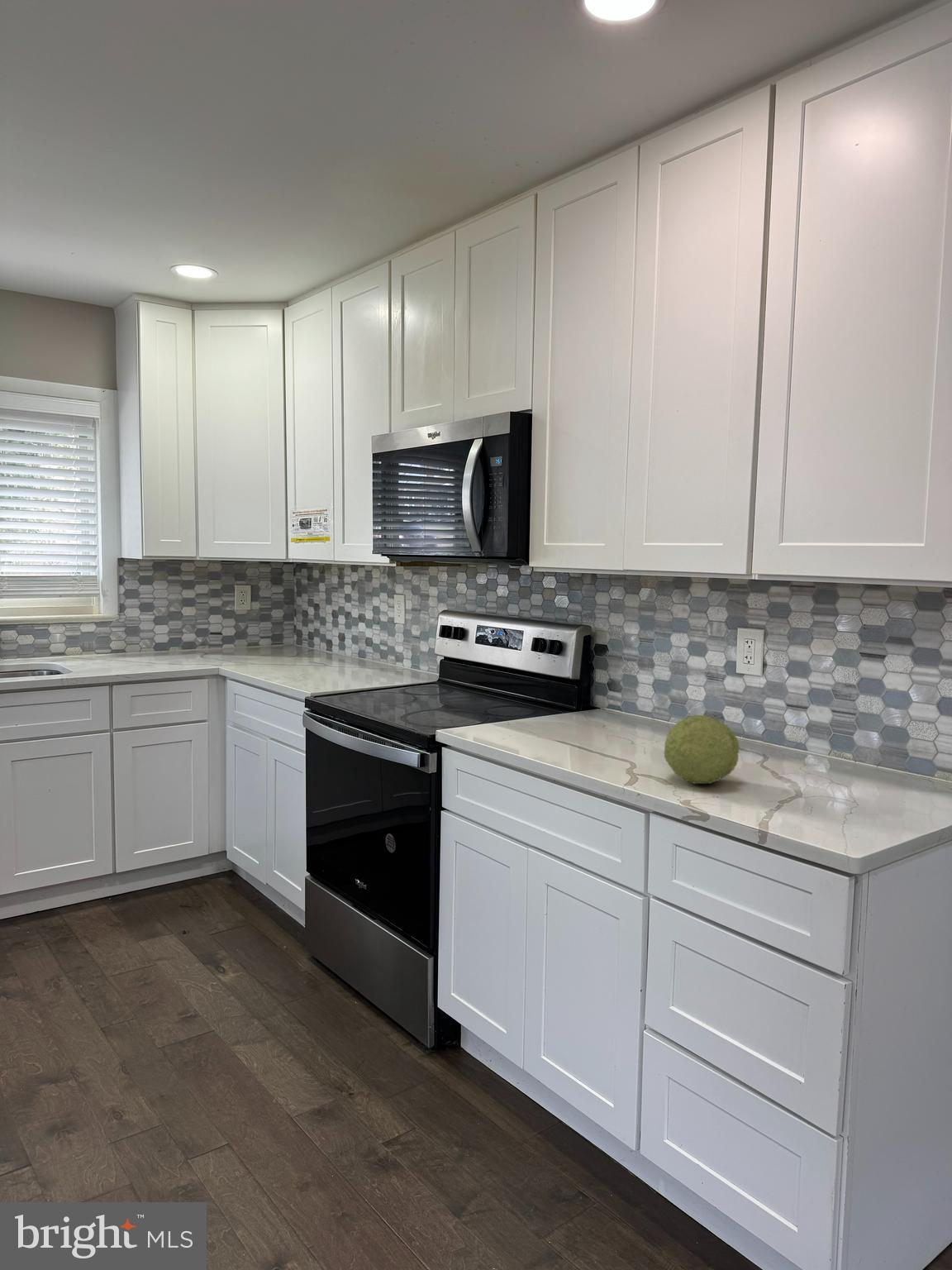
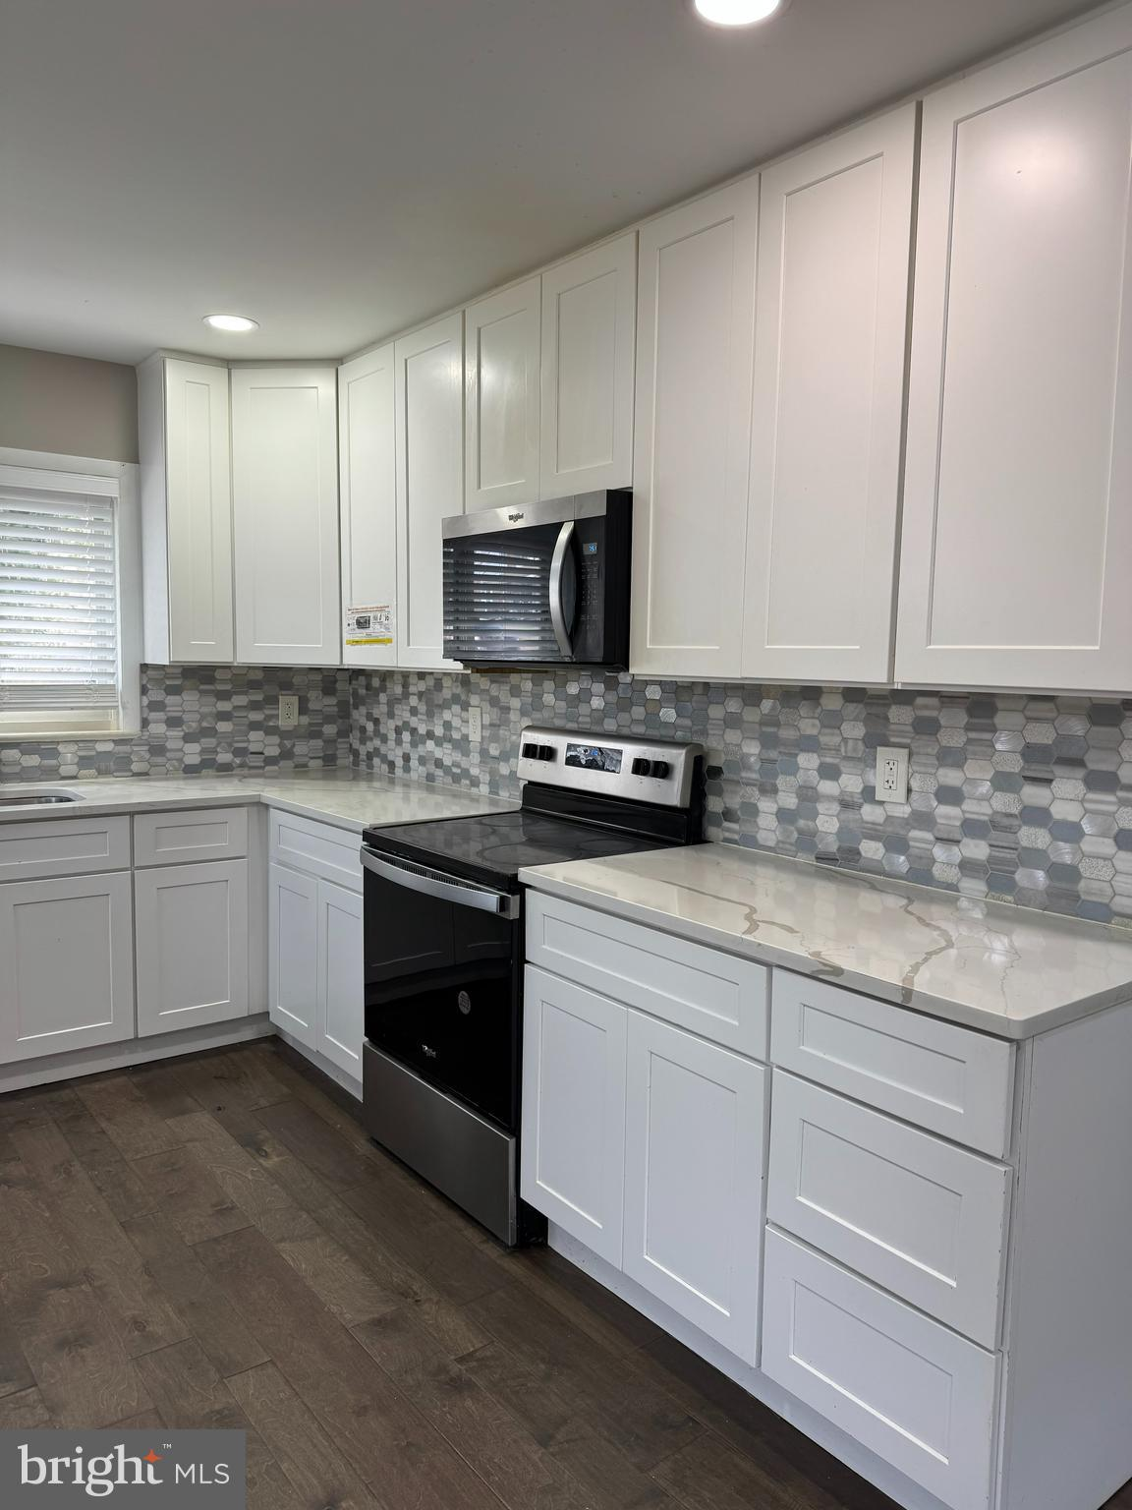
- fruit (702, 747)
